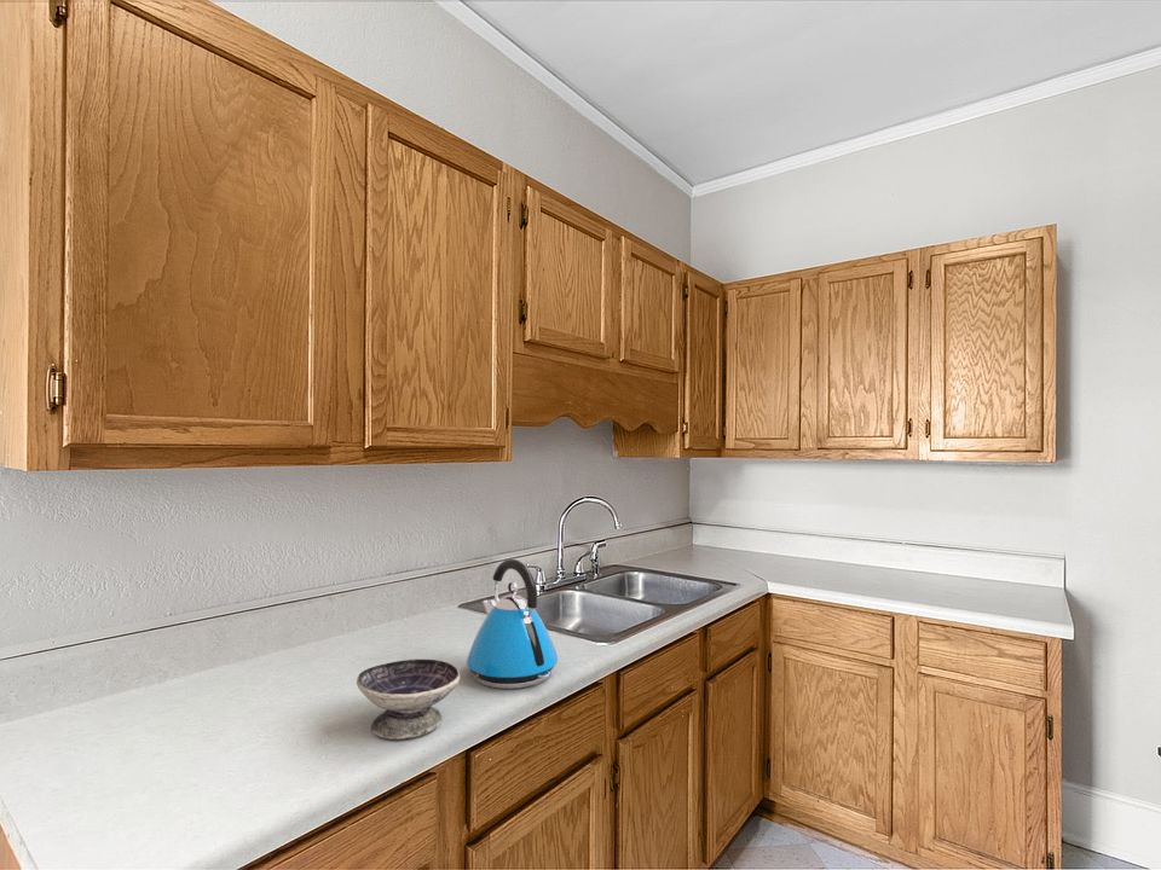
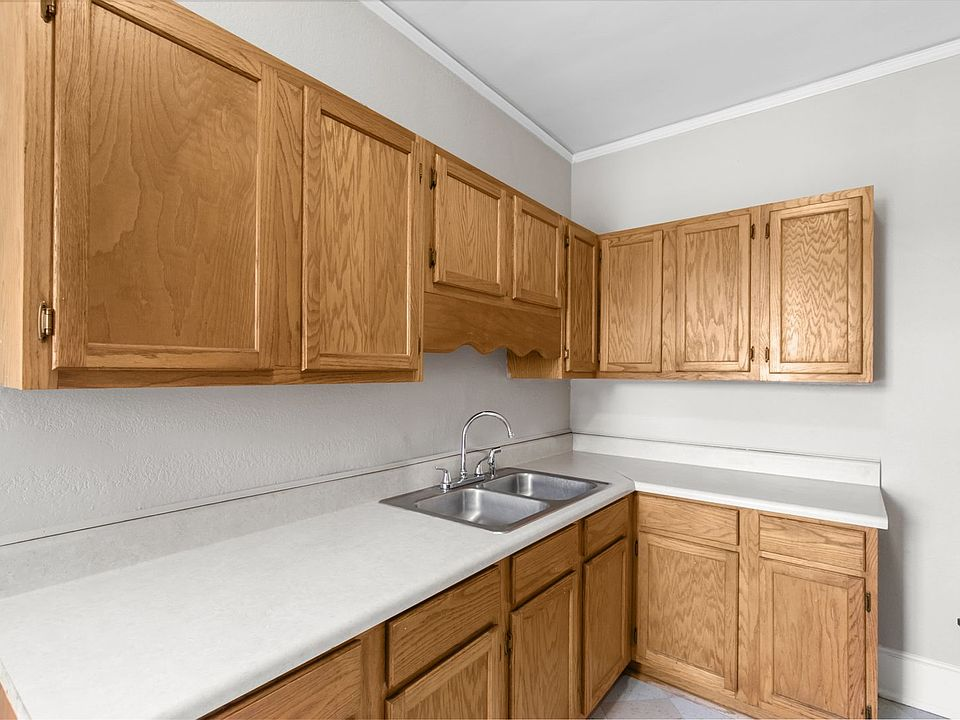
- bowl (409, 696)
- kettle (514, 616)
